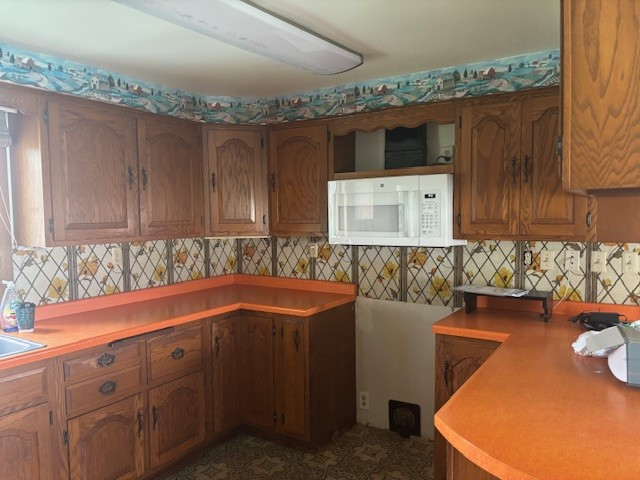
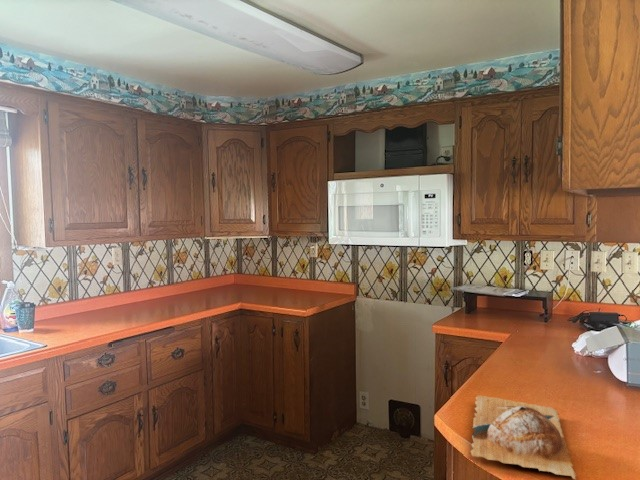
+ chopping board (518, 419)
